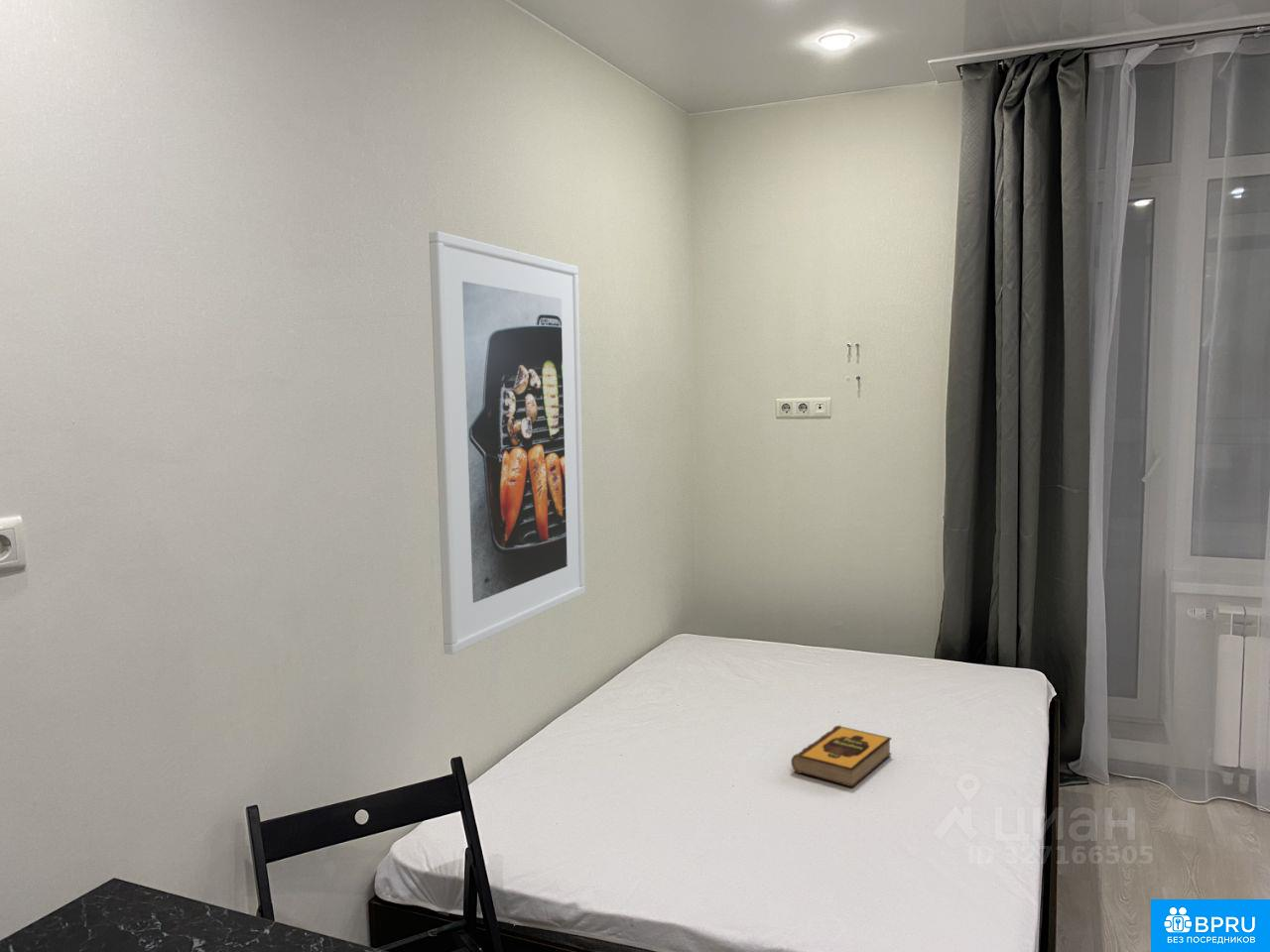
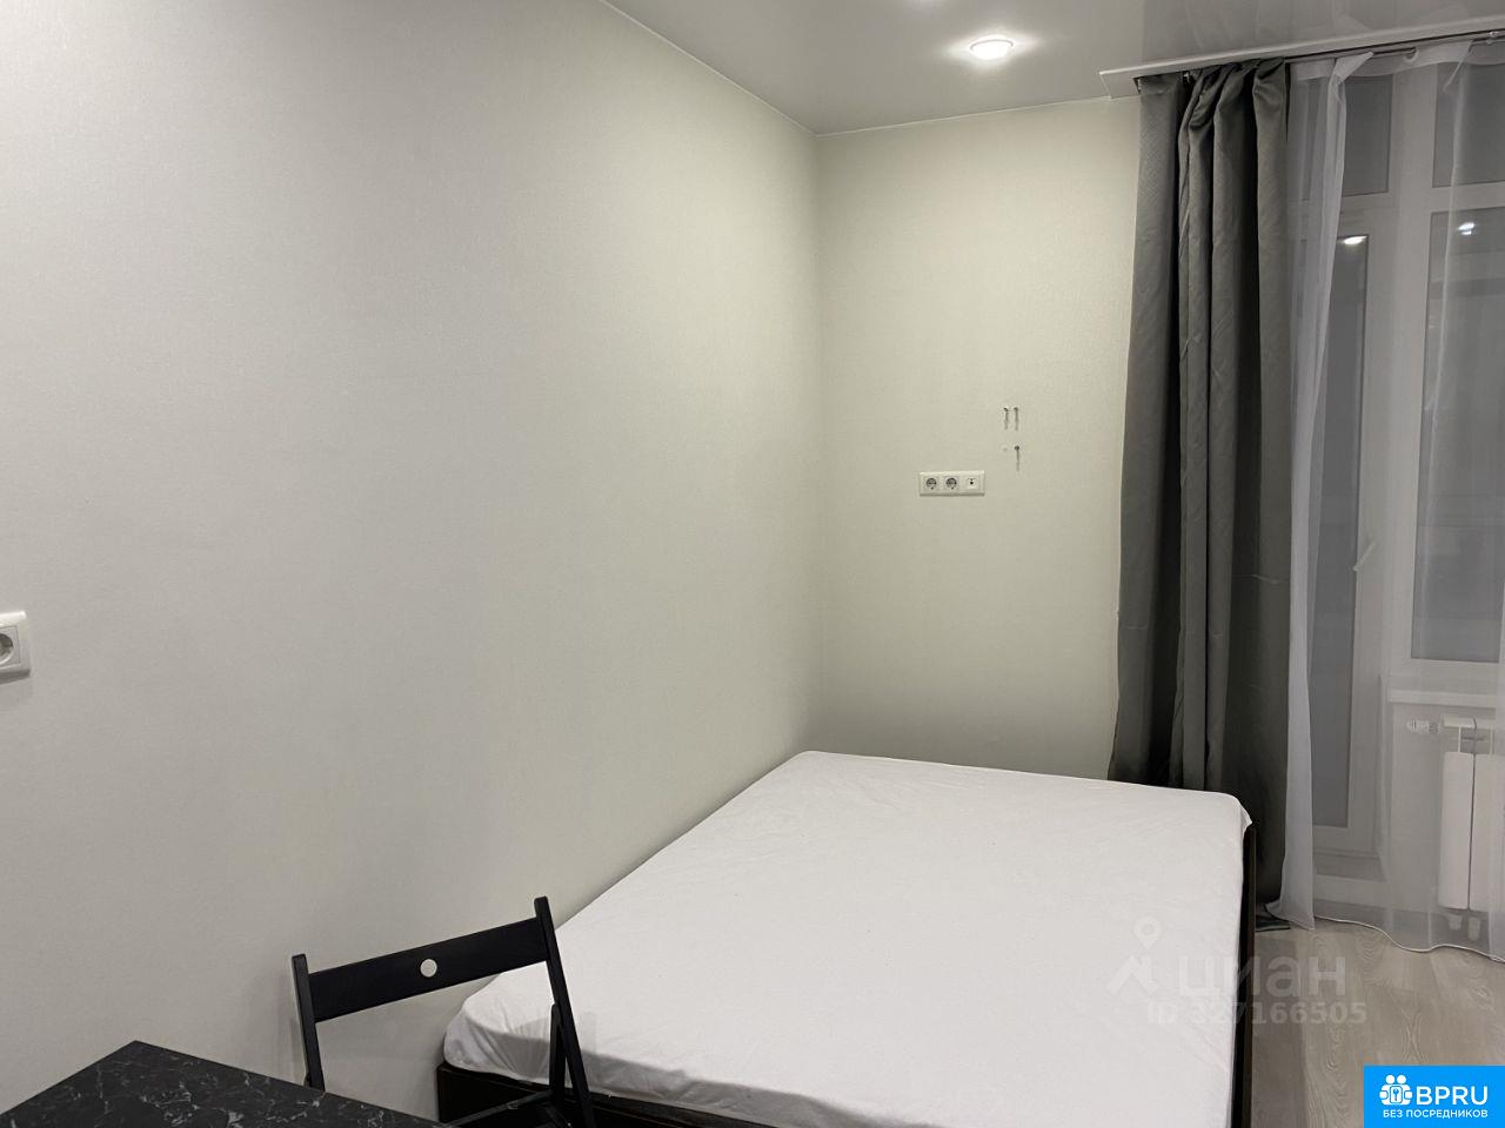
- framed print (518, 438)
- hardback book (841, 754)
